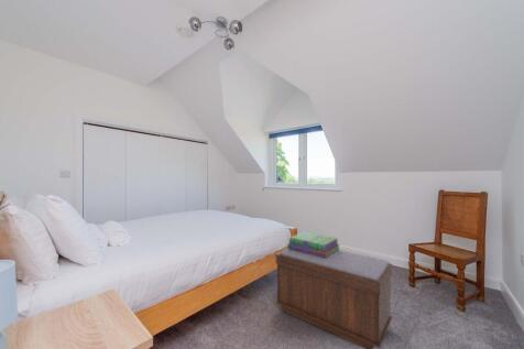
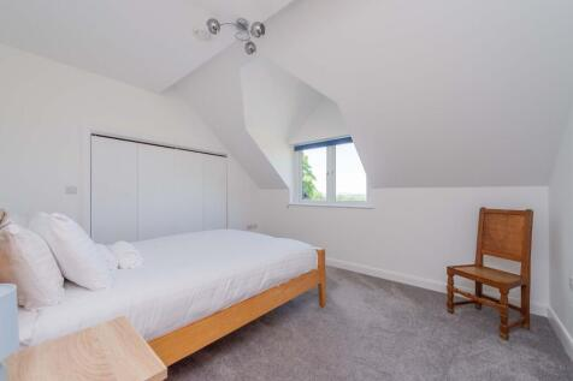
- bench (330, 285)
- stack of books (313, 242)
